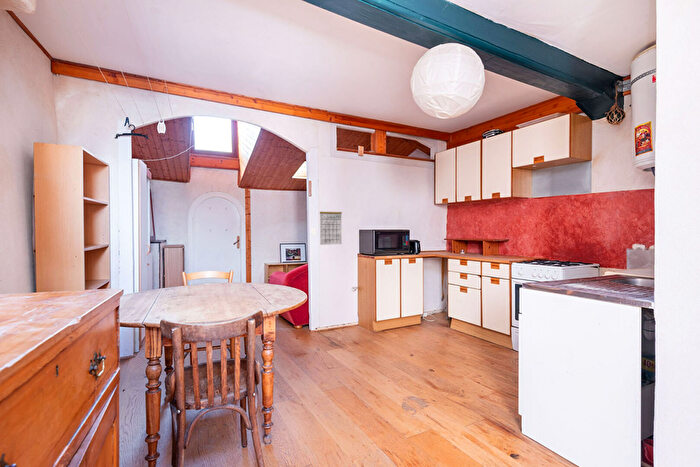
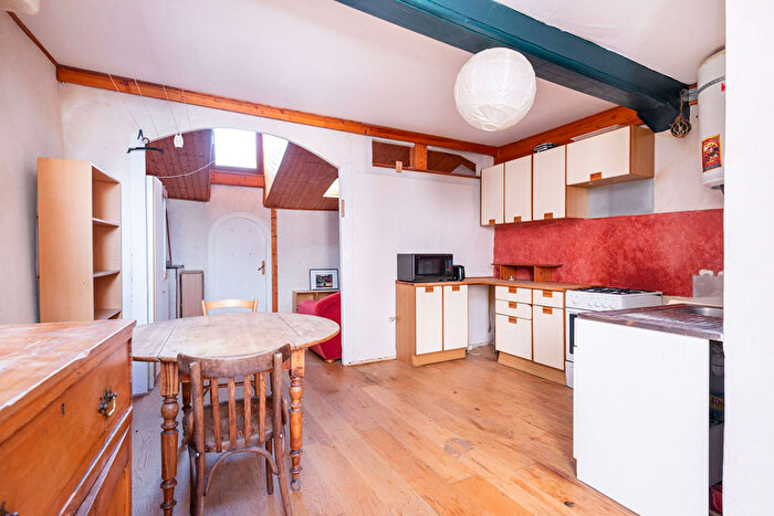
- calendar (330, 224)
